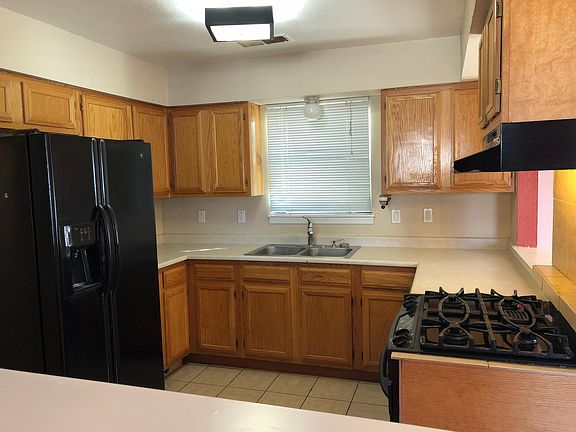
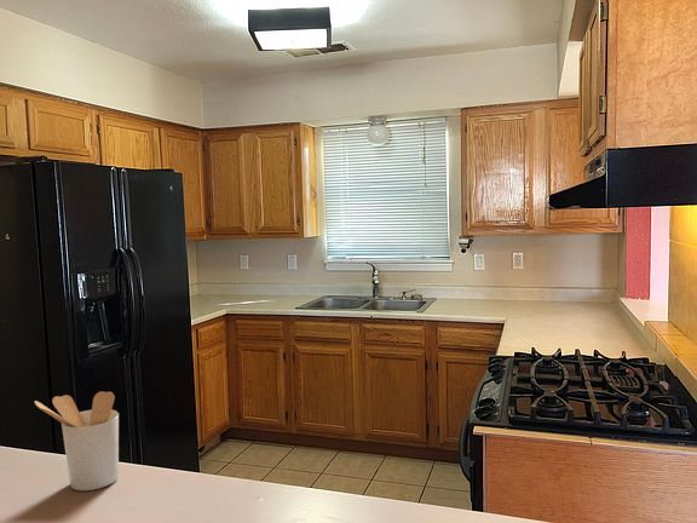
+ utensil holder (77, 438)
